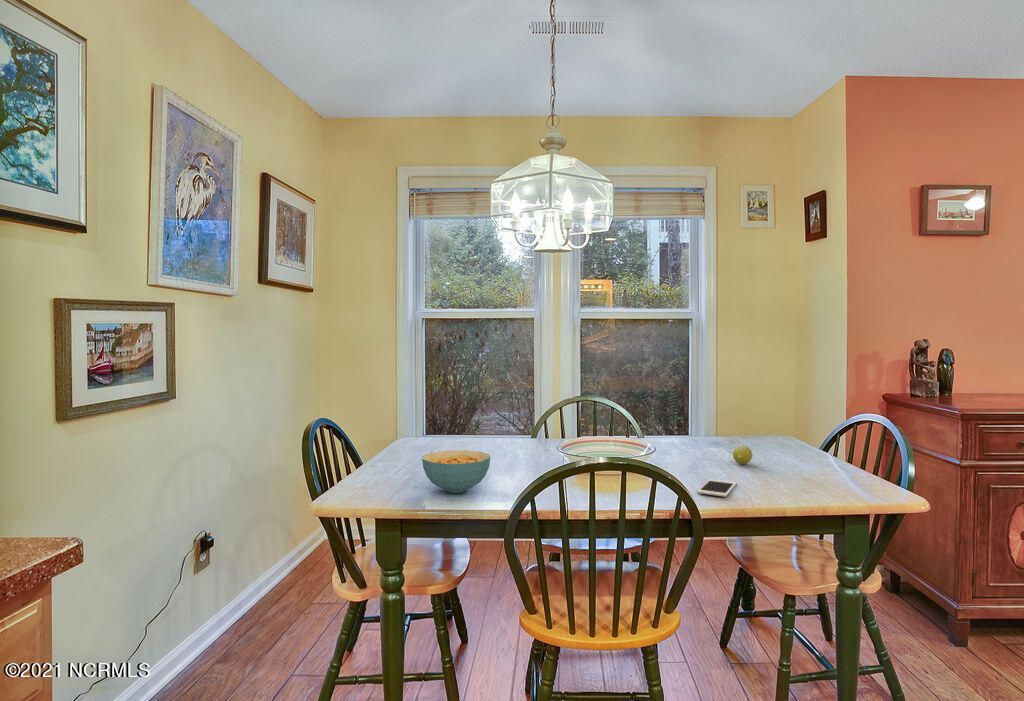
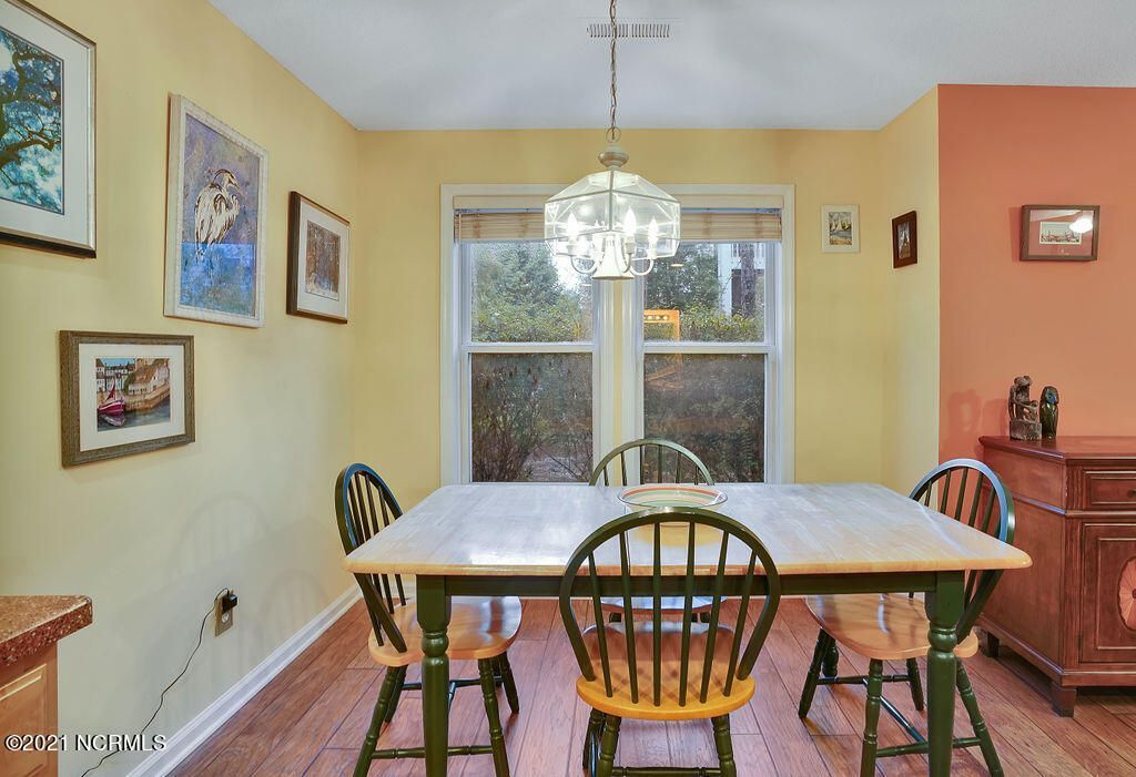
- cell phone (717, 487)
- fruit (742, 455)
- cereal bowl (456, 473)
